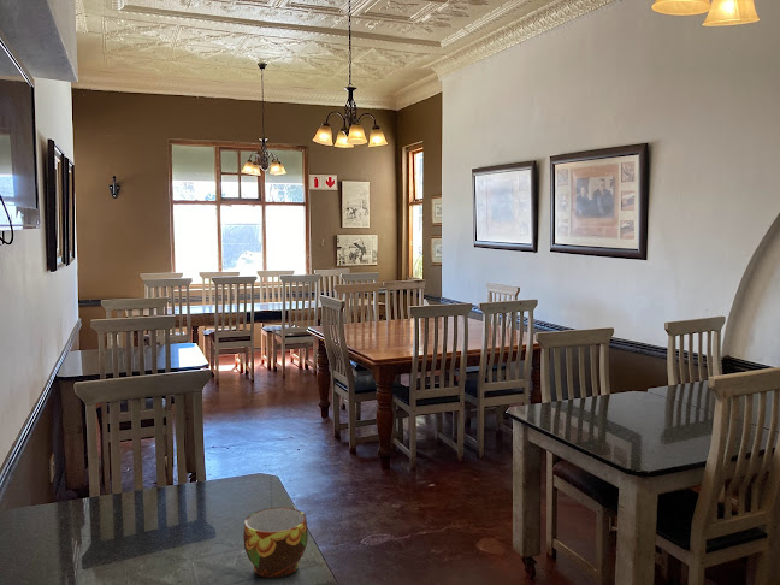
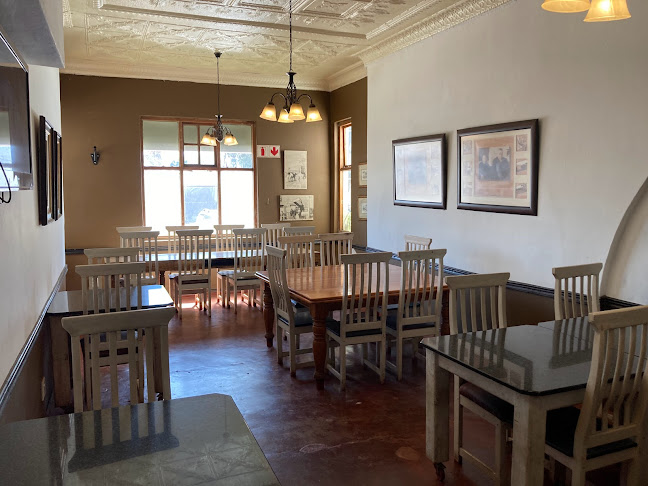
- cup (276, 540)
